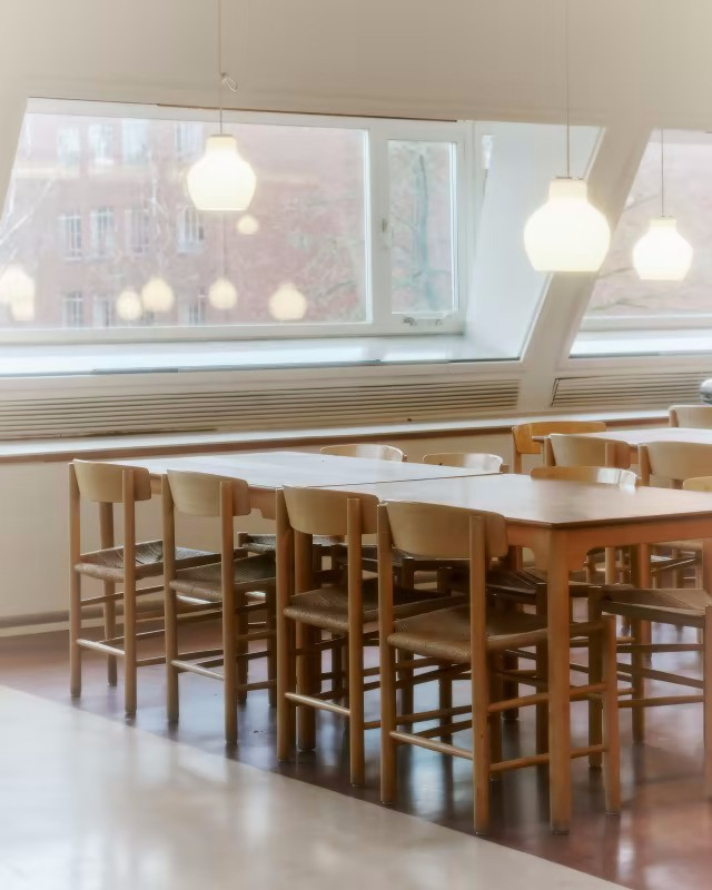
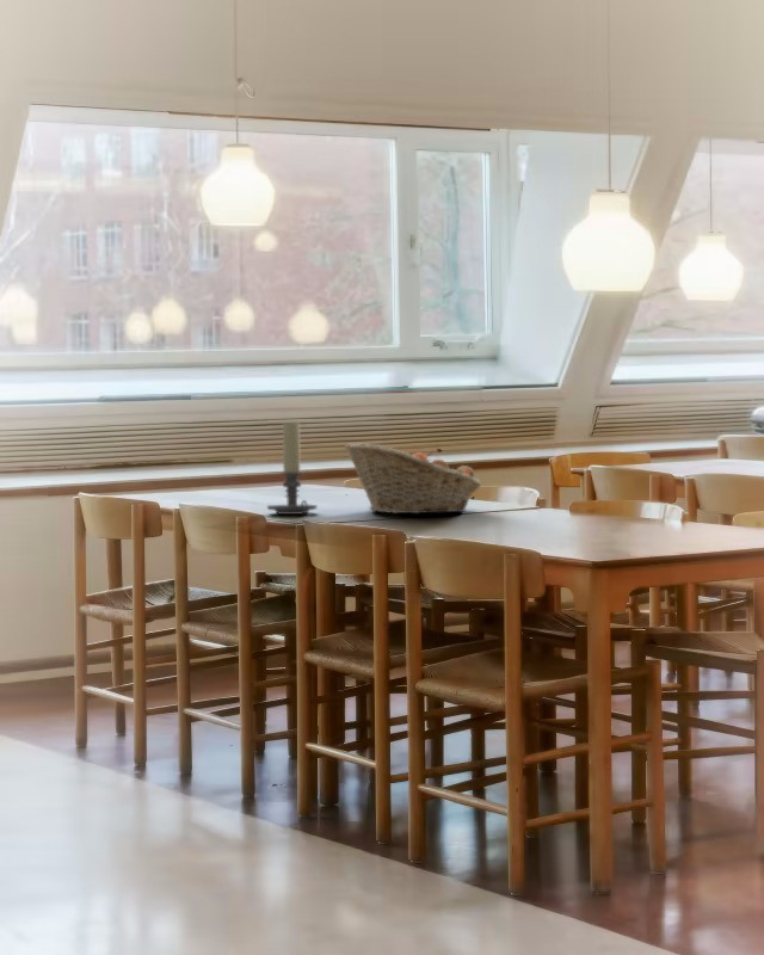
+ candle holder (294, 467)
+ fruit basket (411, 478)
